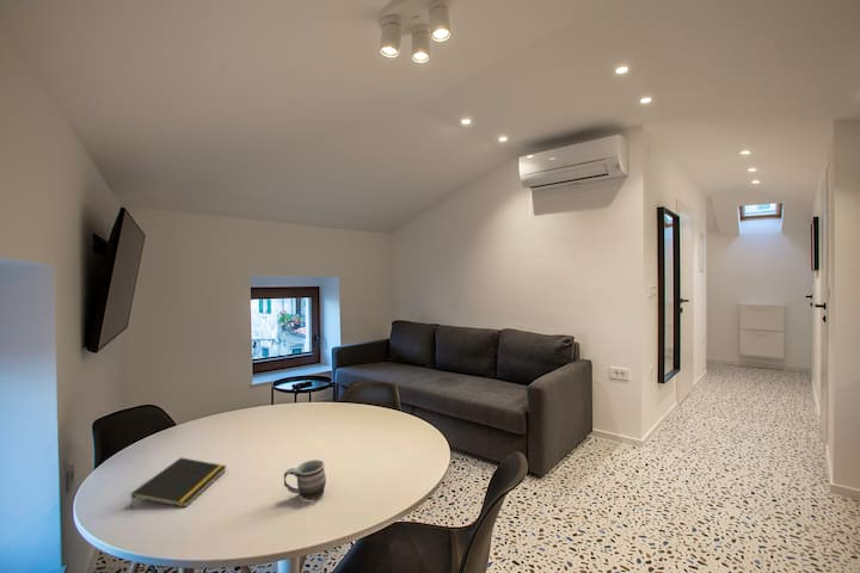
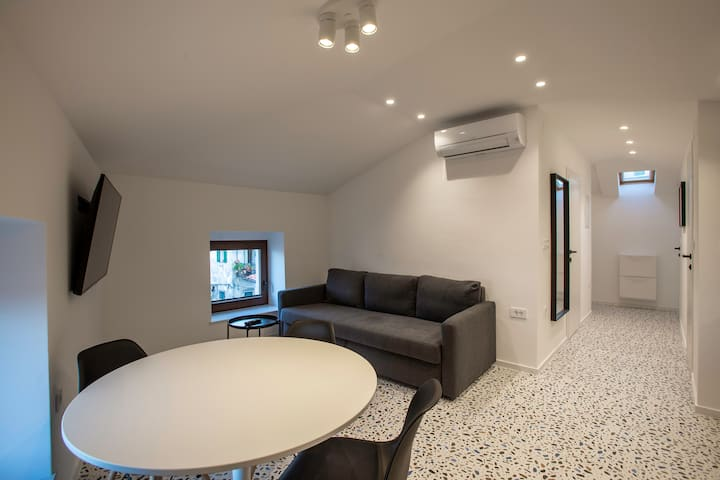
- mug (306, 481)
- notepad (183, 480)
